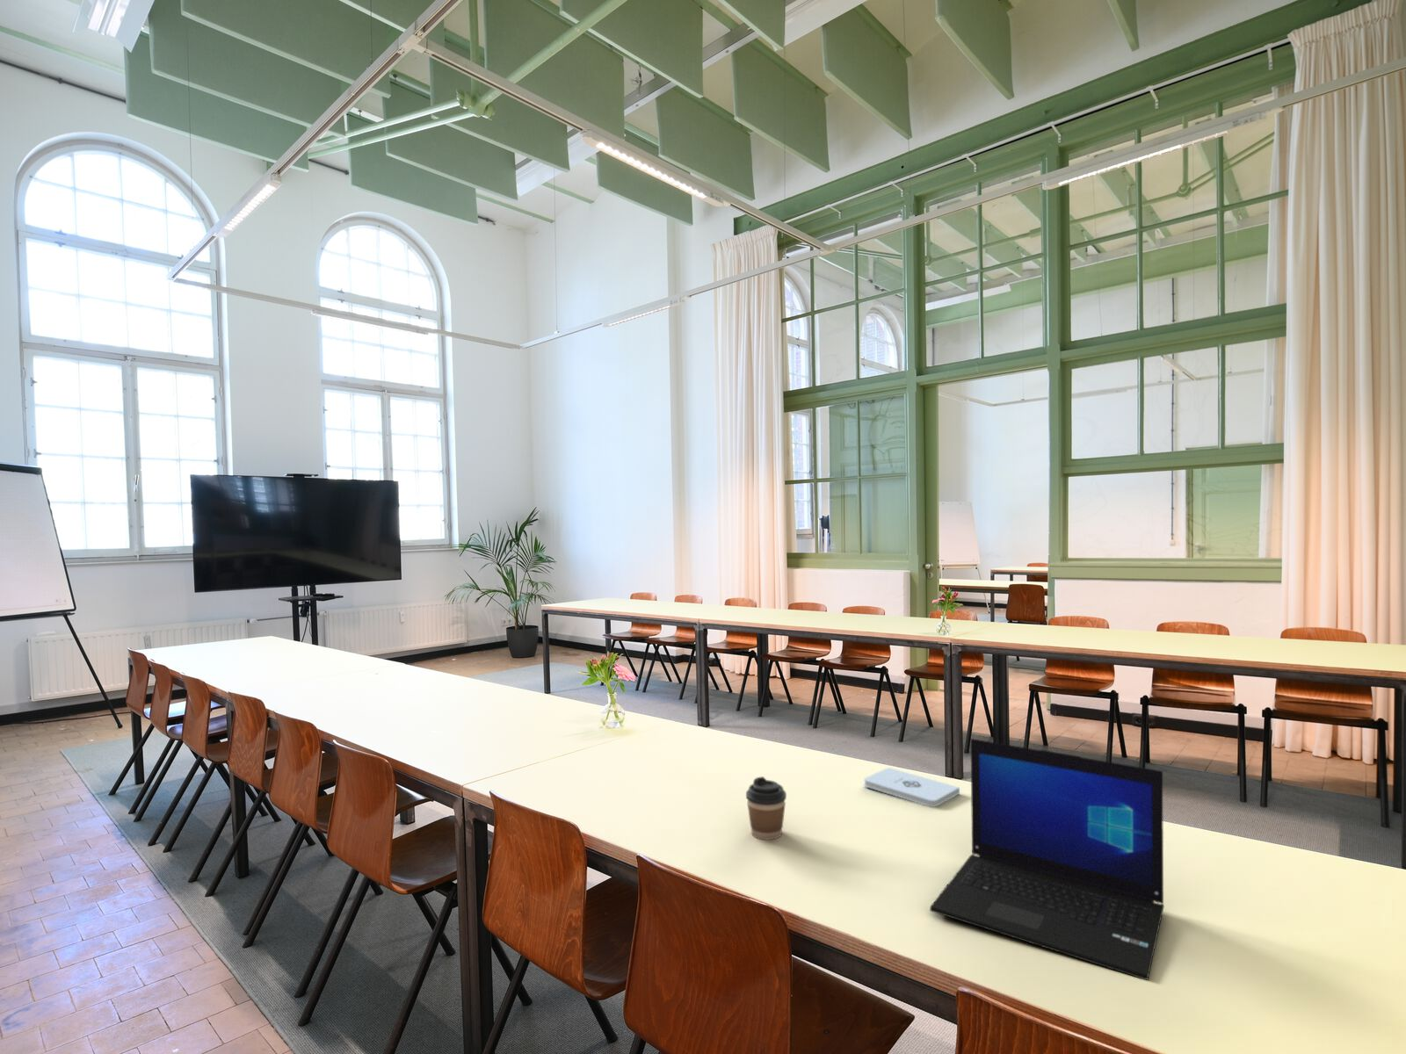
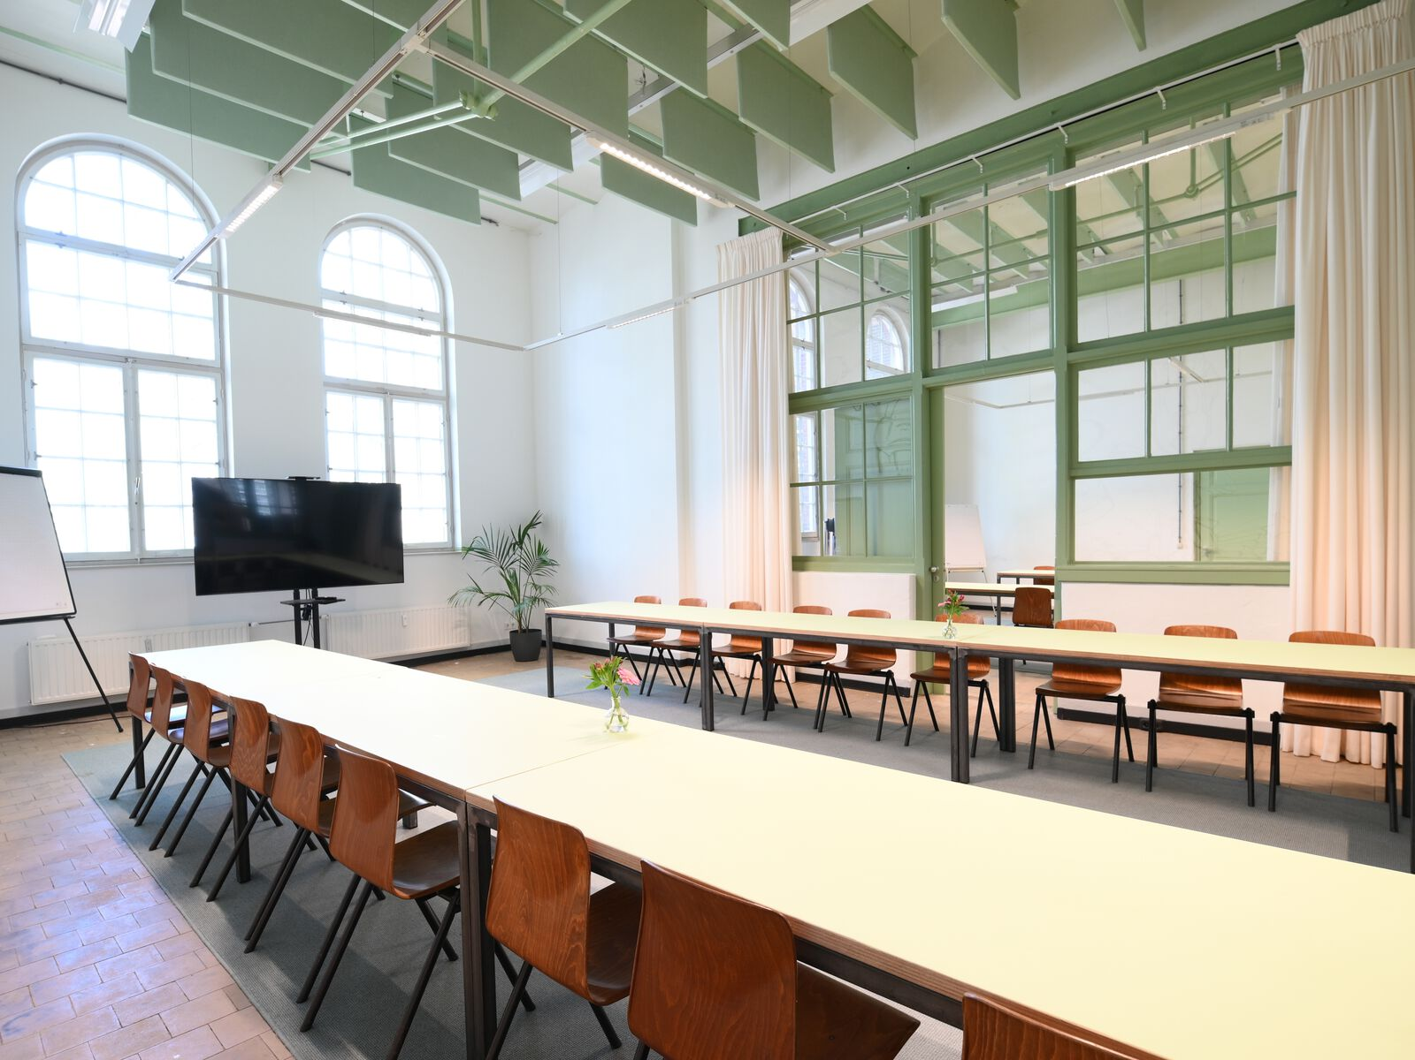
- laptop (1046, 841)
- coffee cup (766, 807)
- notepad (910, 786)
